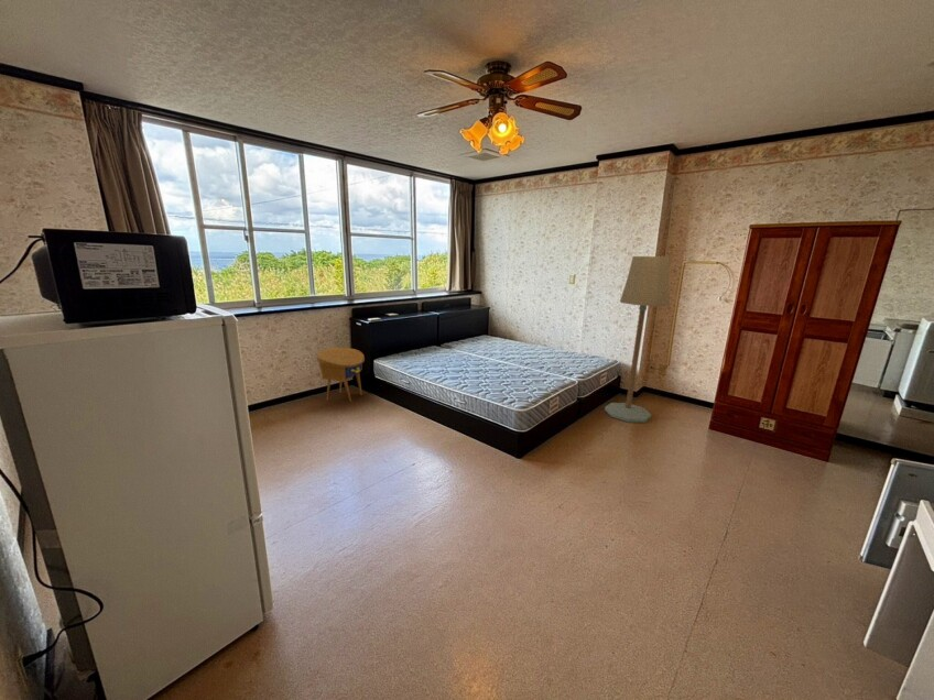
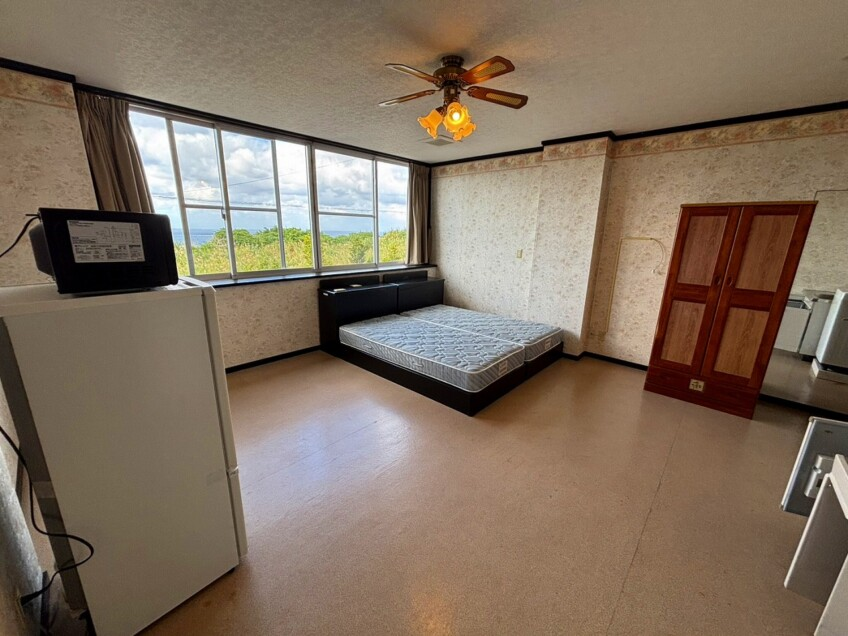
- side table (341, 375)
- floor lamp (638, 339)
